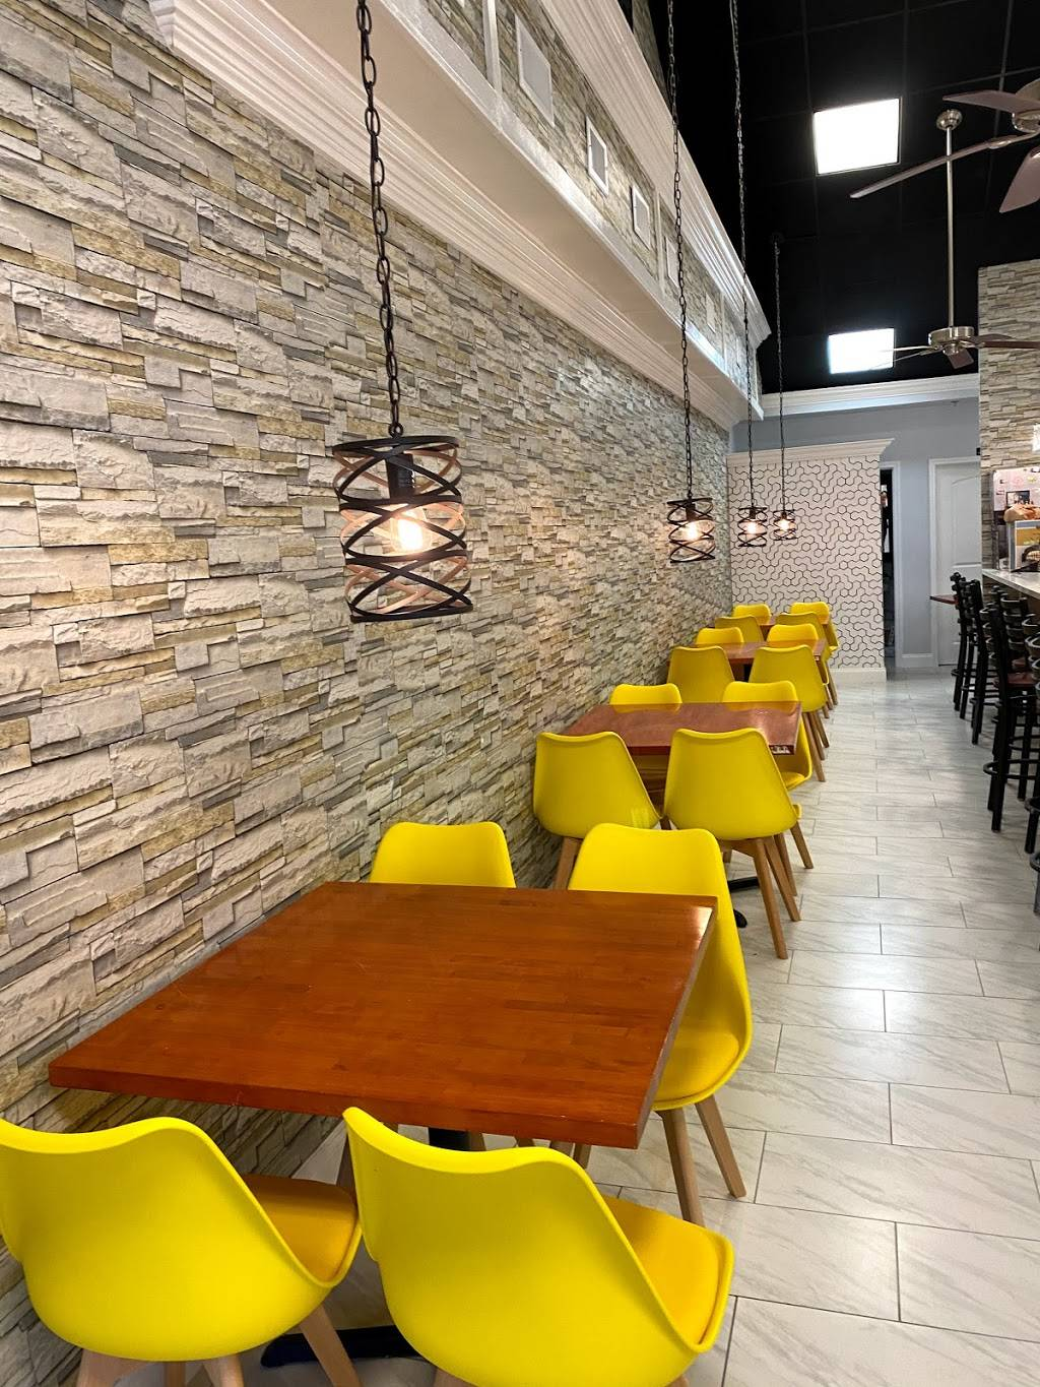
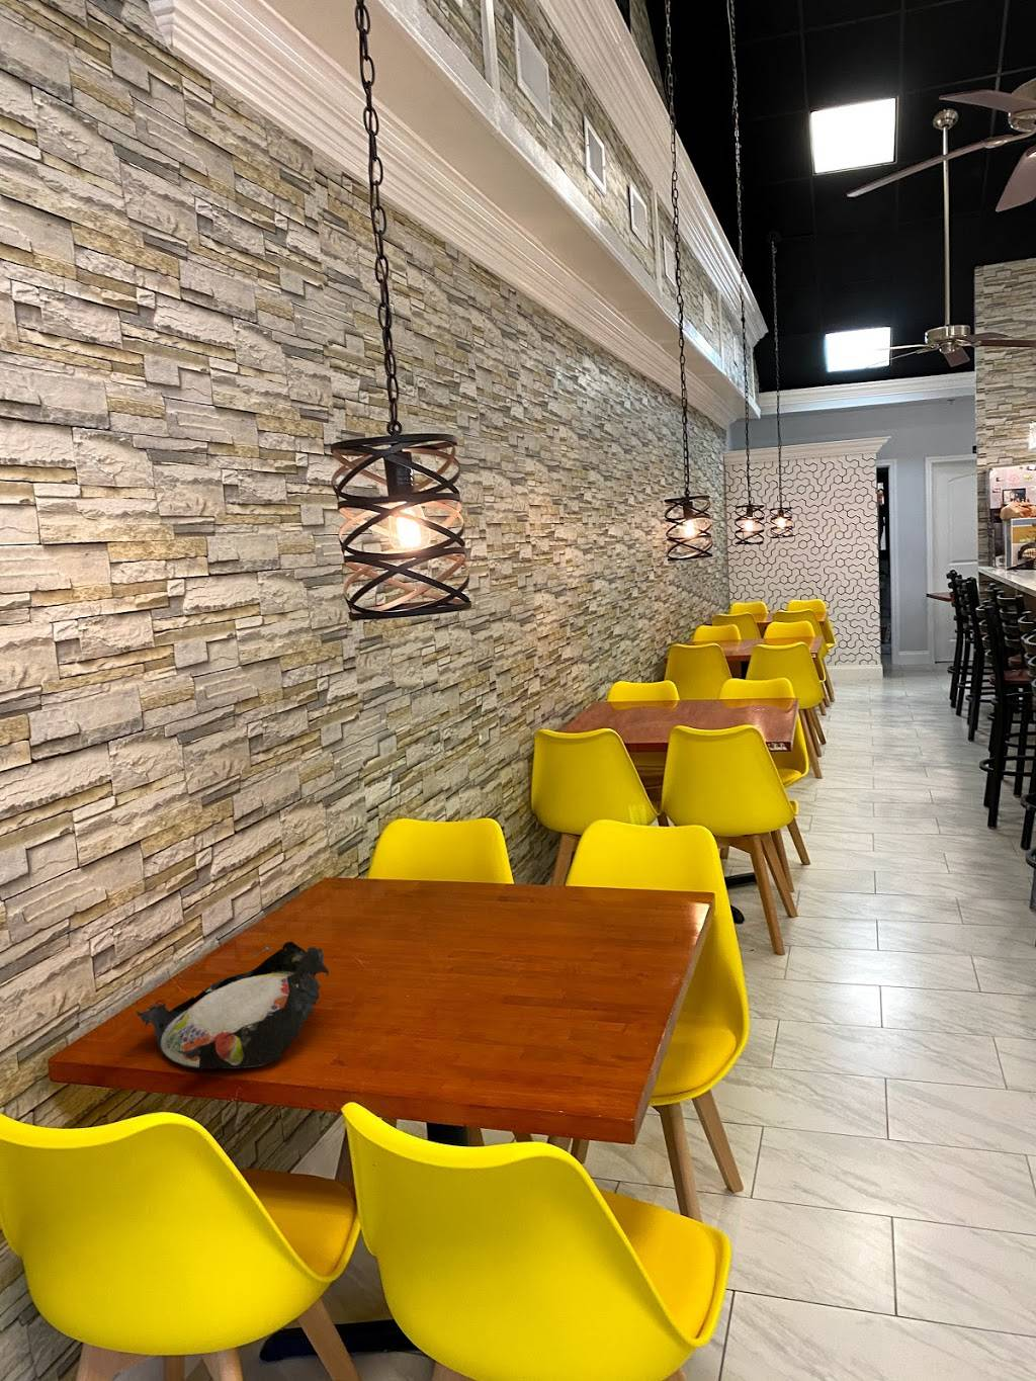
+ plate (236, 992)
